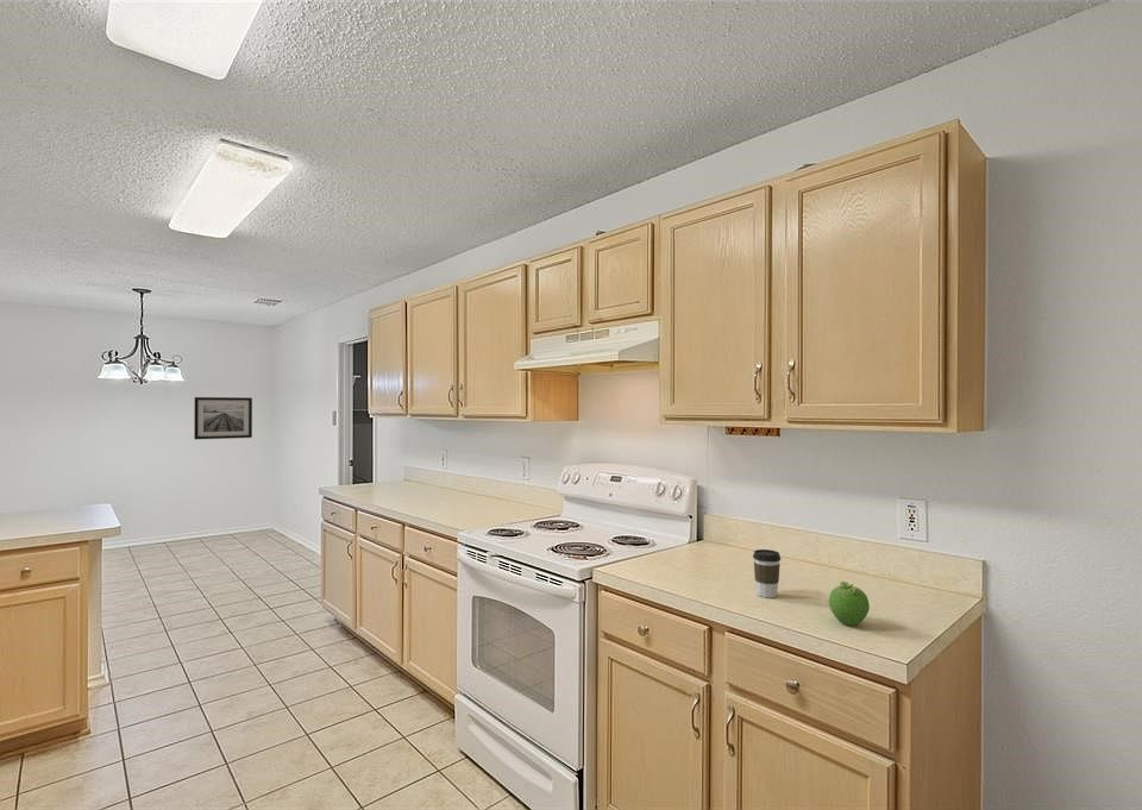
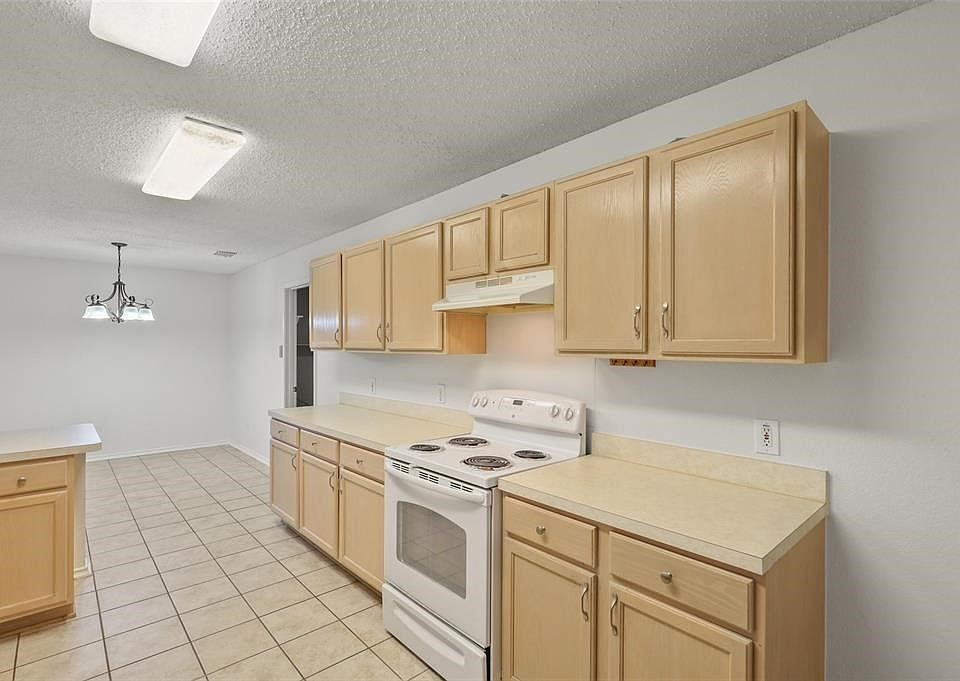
- coffee cup (766, 573)
- fruit (848, 602)
- wall art (224, 417)
